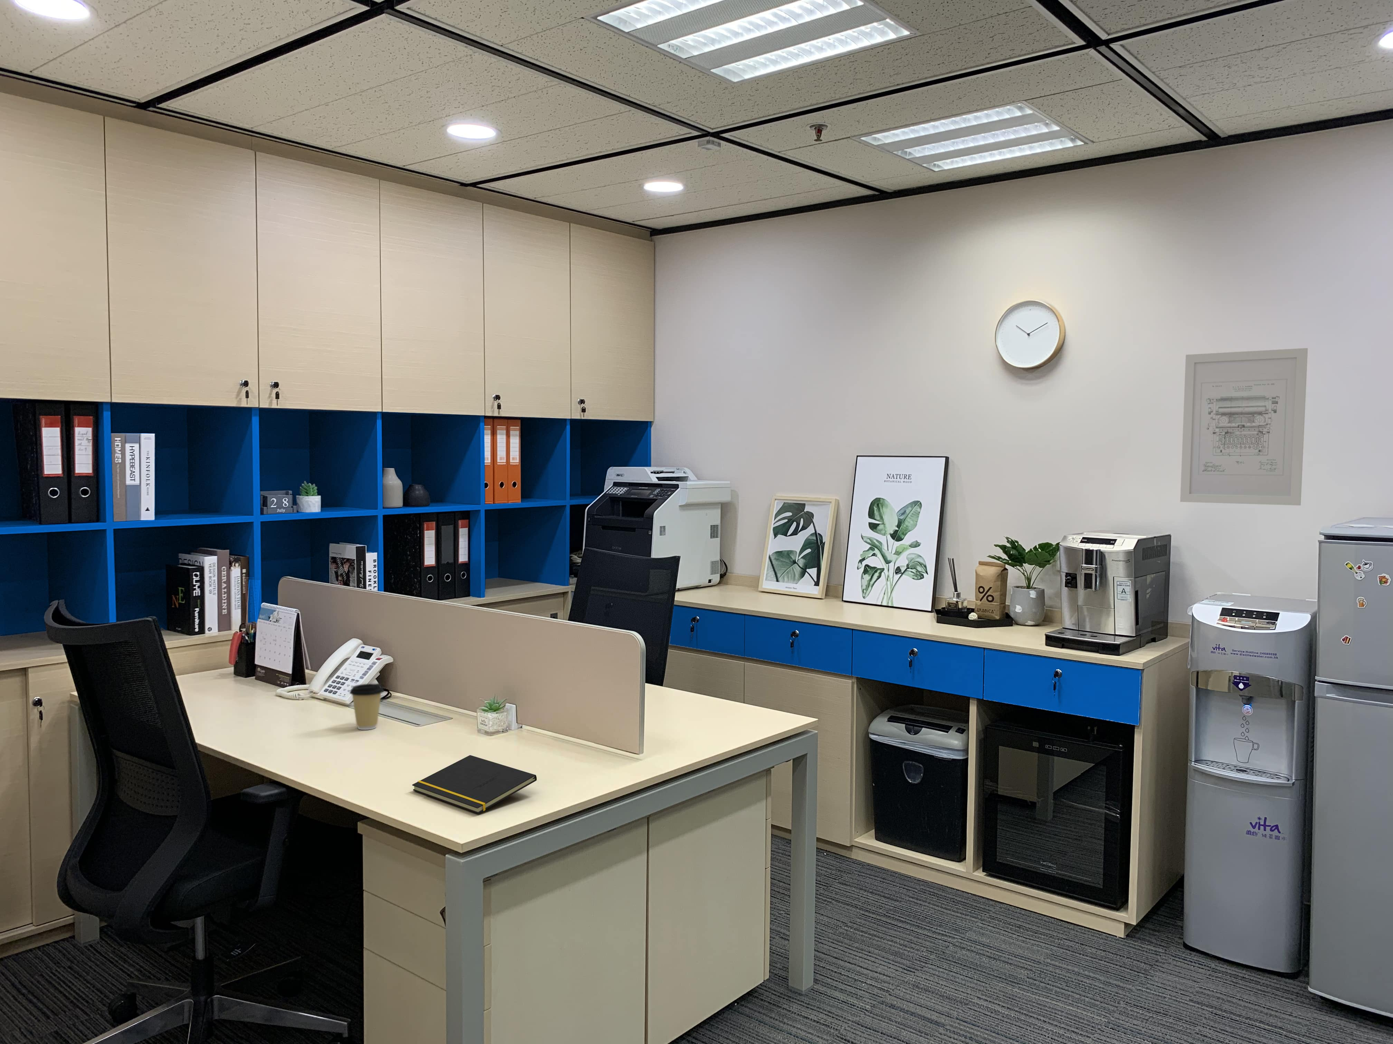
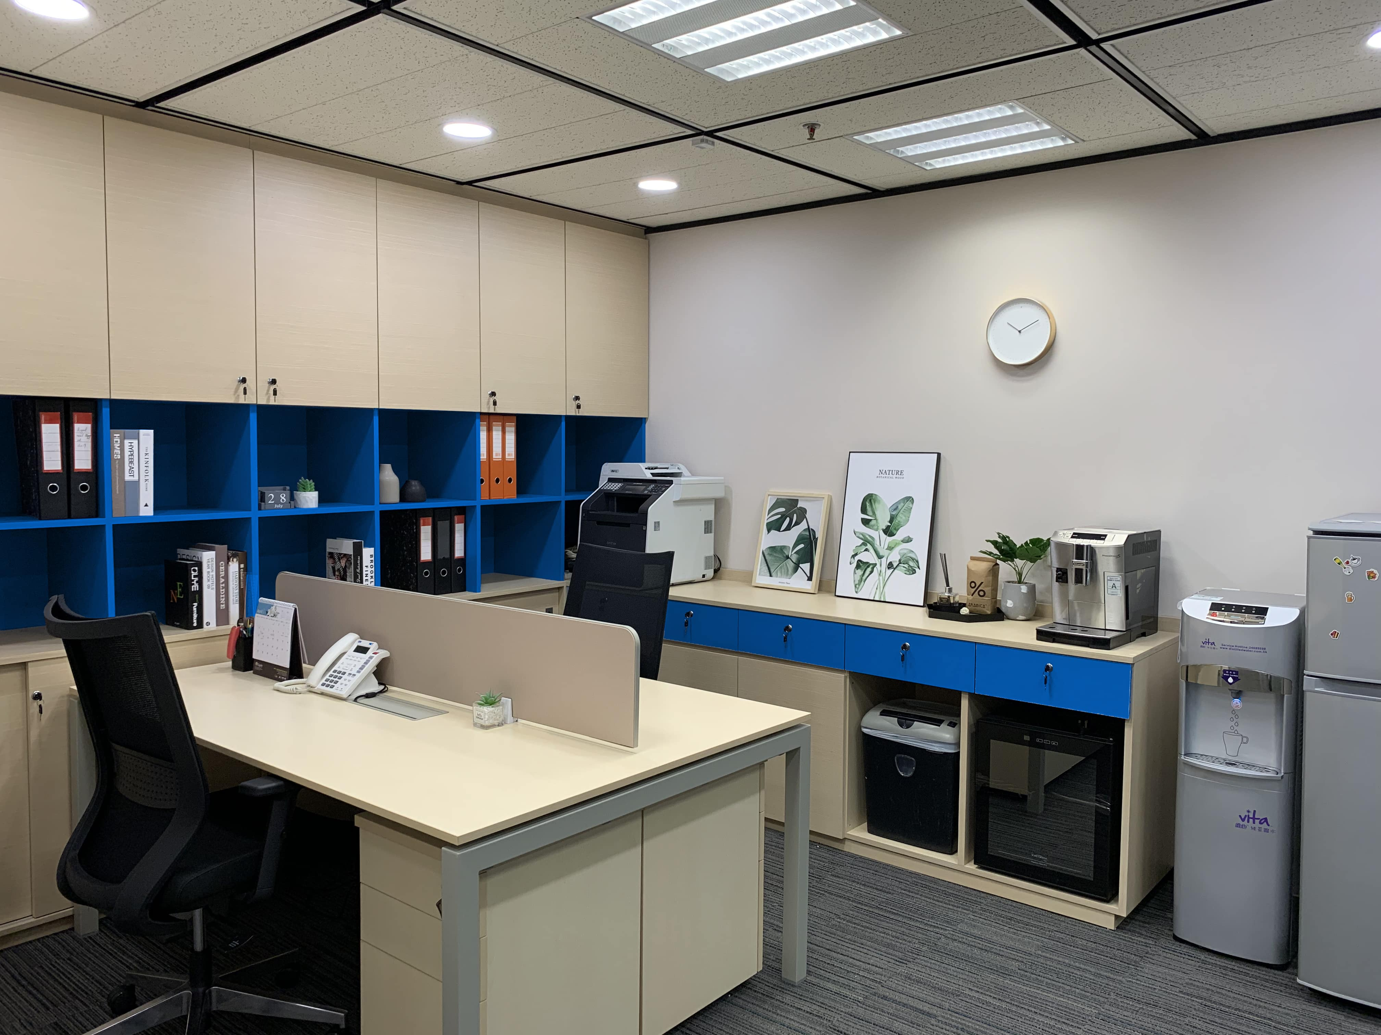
- notepad (474, 782)
- coffee cup (366, 706)
- wall art (1242, 428)
